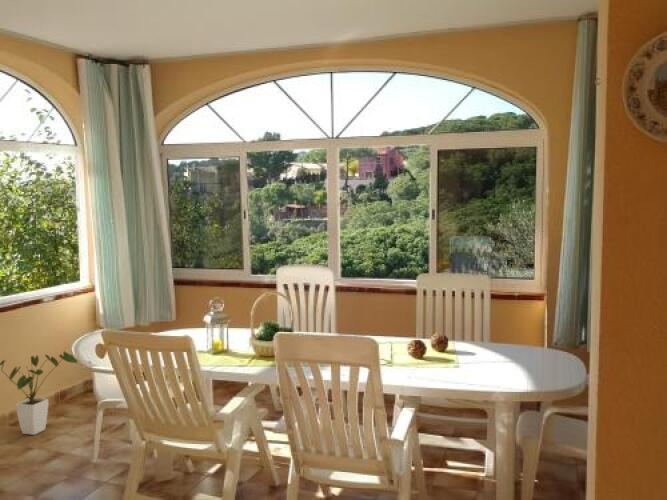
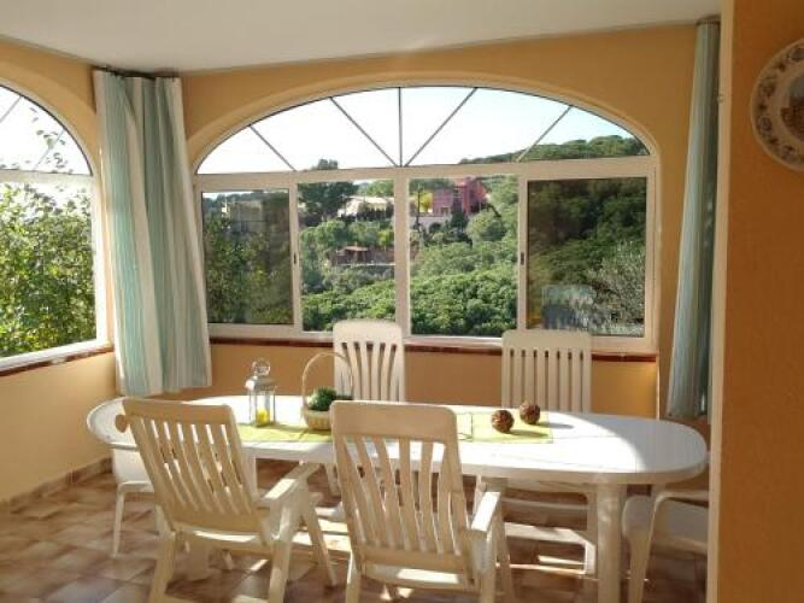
- house plant (36, 392)
